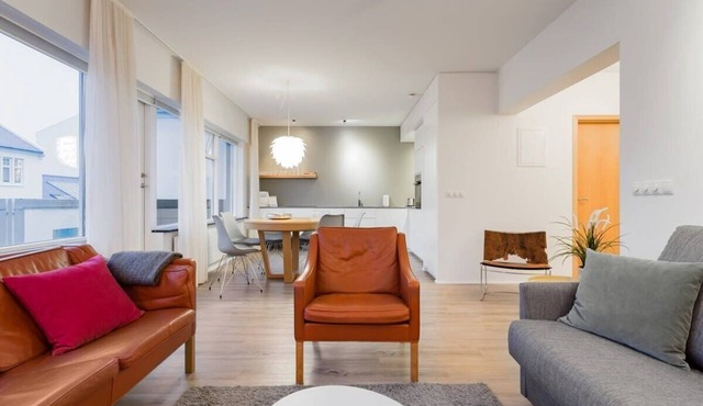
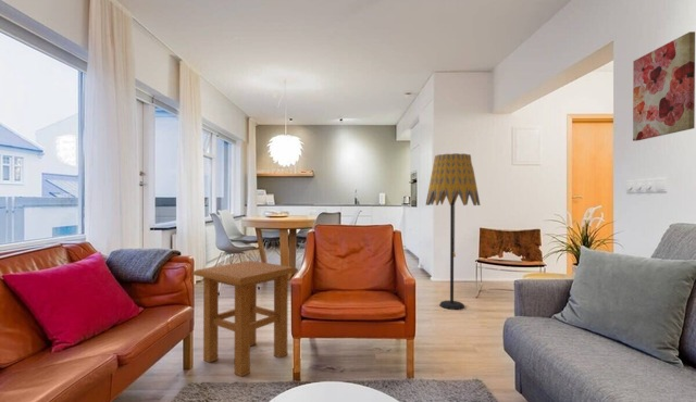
+ wall art (660, 91)
+ floor lamp (451, 230)
+ side table (246, 313)
